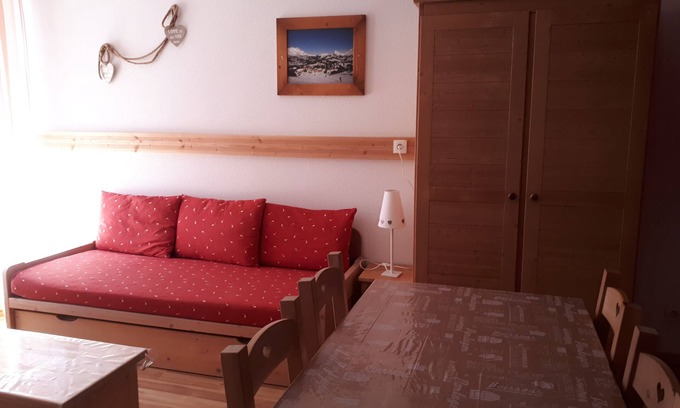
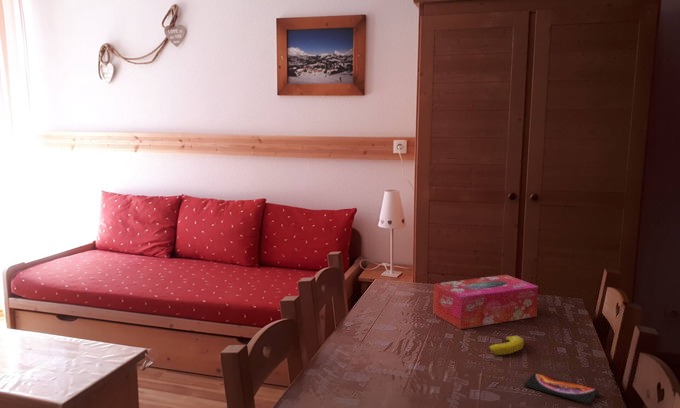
+ banana (508, 343)
+ smartphone (560, 387)
+ tissue box (485, 300)
